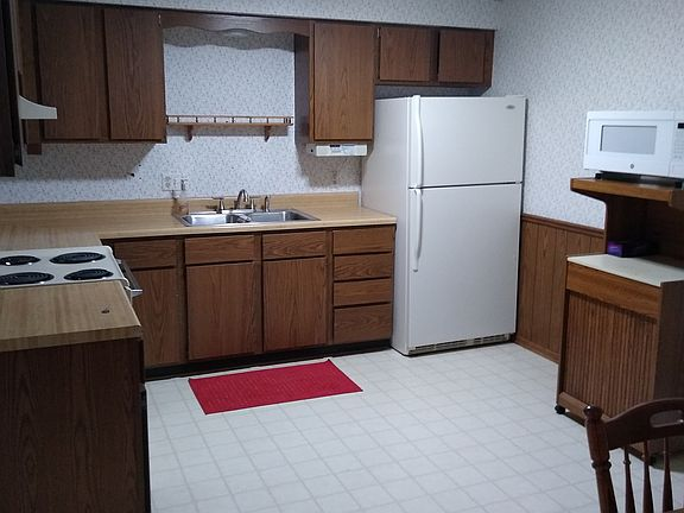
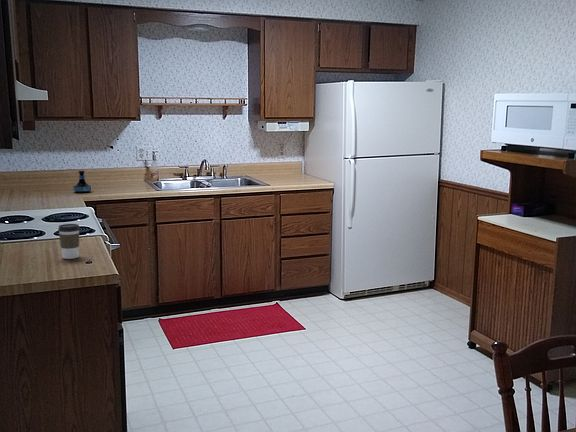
+ coffee cup (69, 241)
+ tequila bottle (81, 181)
